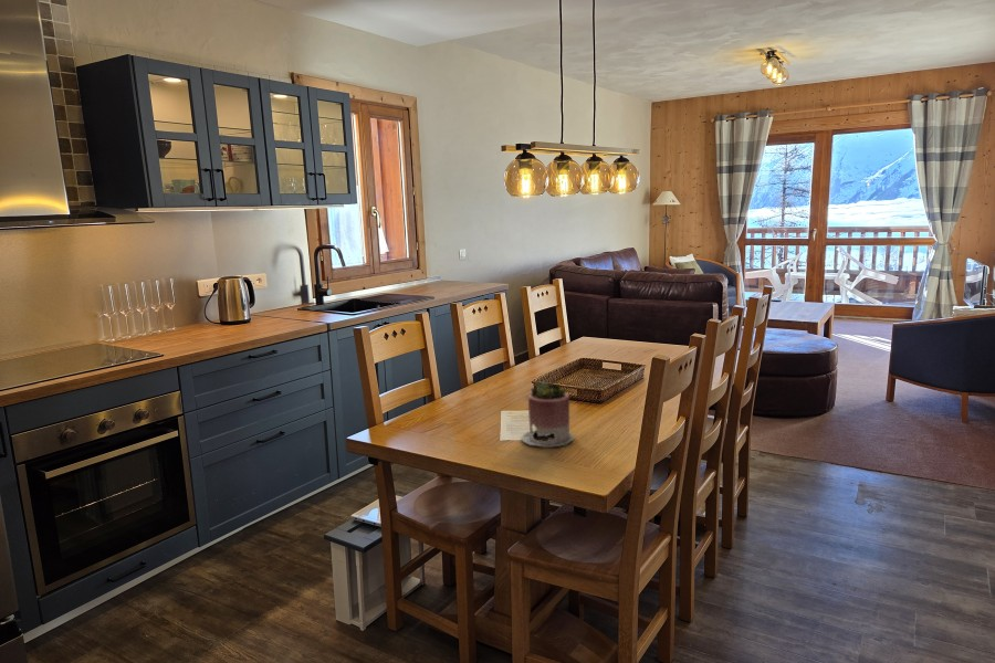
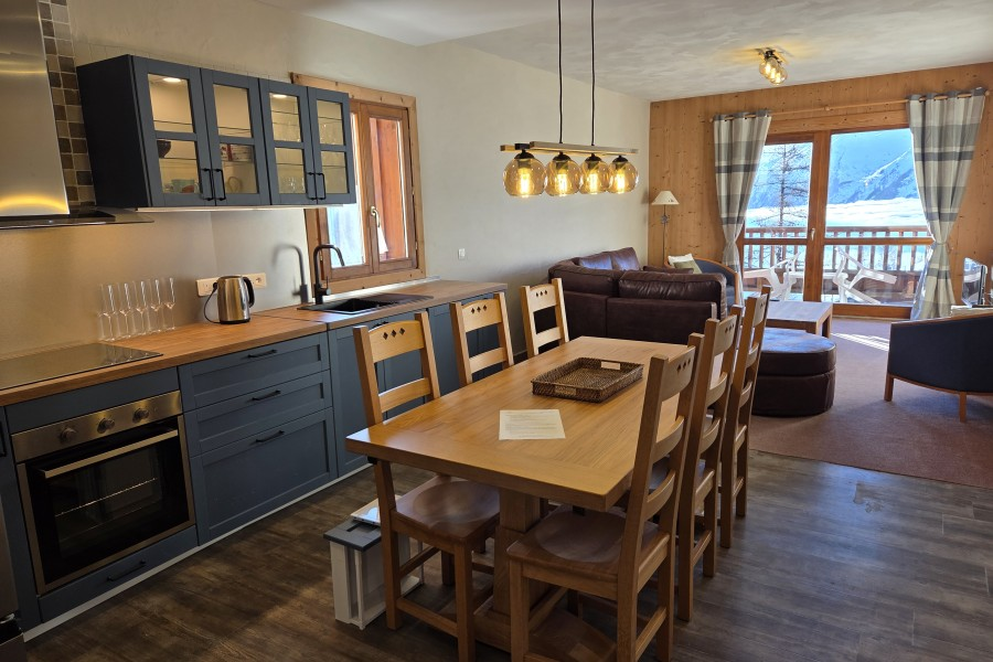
- succulent planter (546, 410)
